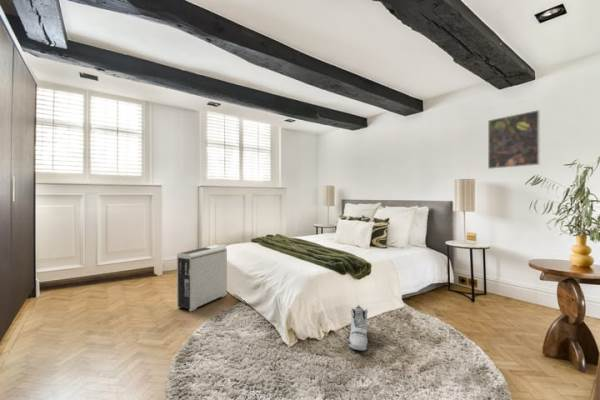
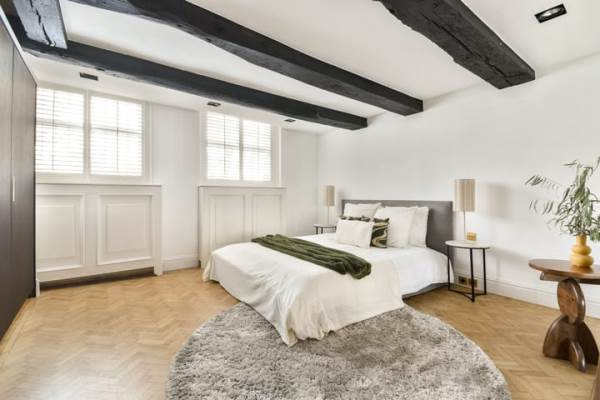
- air purifier (203, 275)
- sneaker (358, 325)
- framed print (512, 141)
